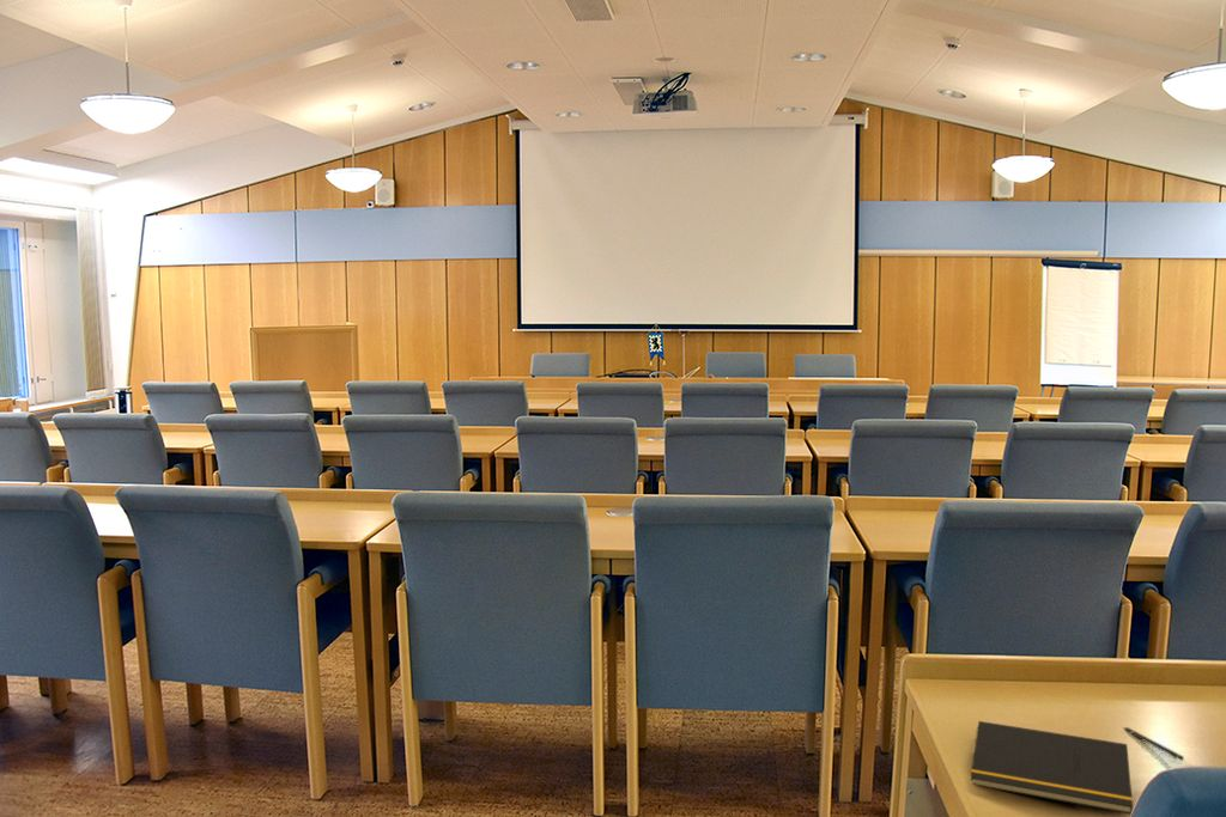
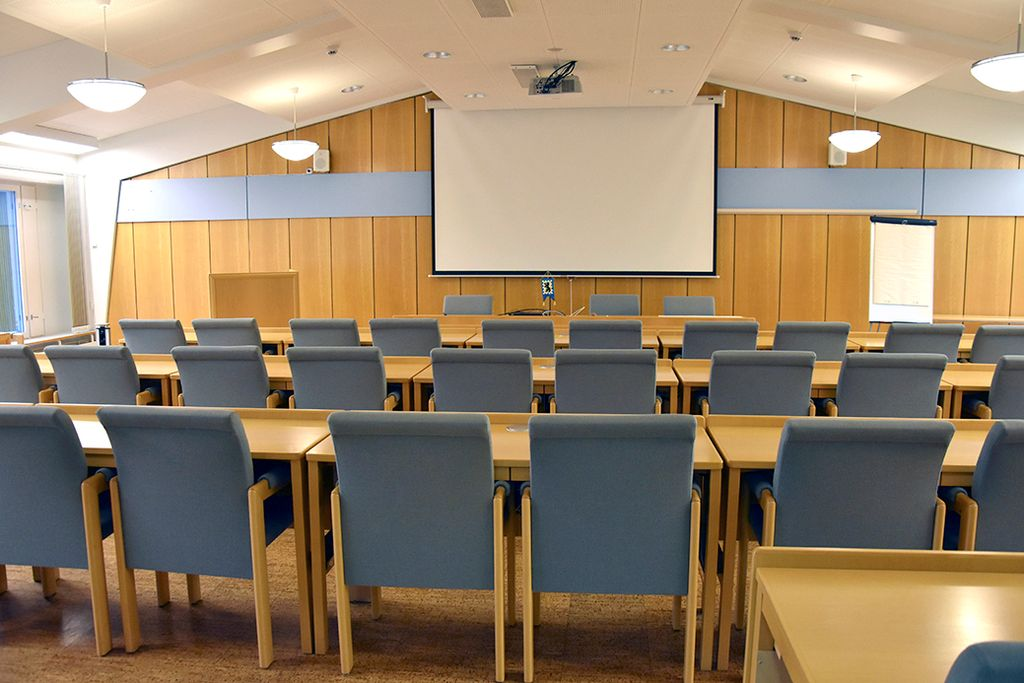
- pen (1151, 742)
- notepad (1049, 763)
